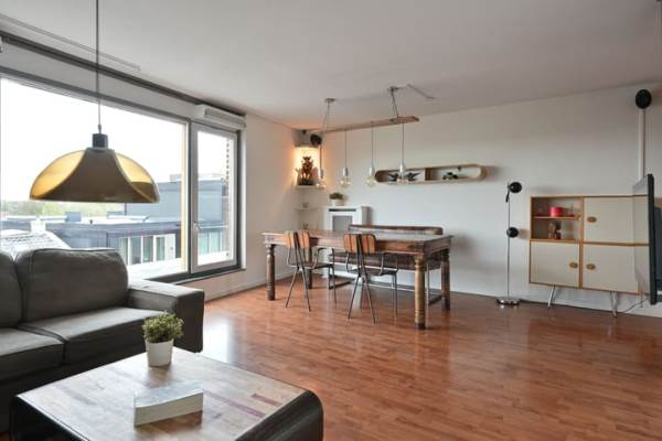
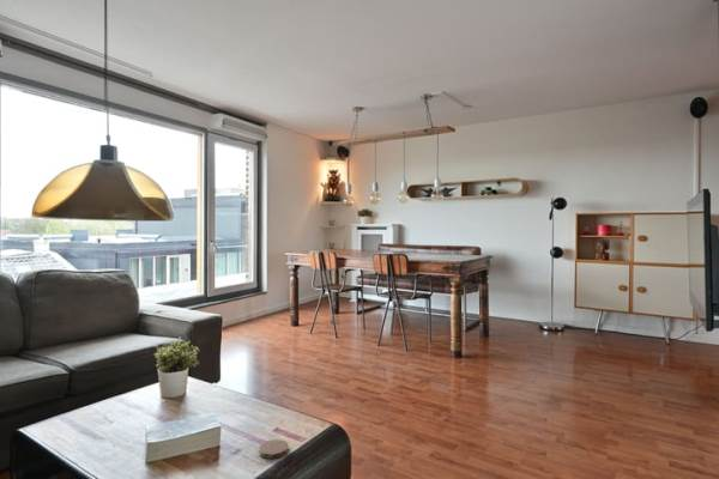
+ coaster (273, 448)
